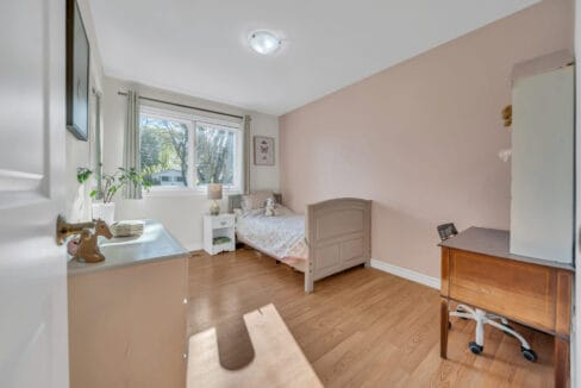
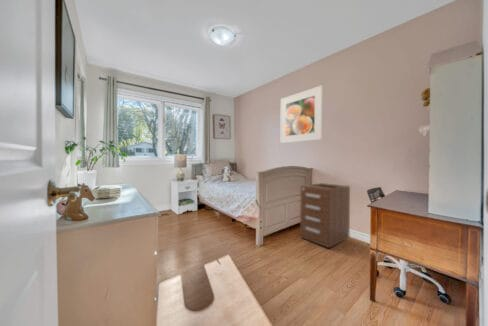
+ filing cabinet (324, 211)
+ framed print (299, 117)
